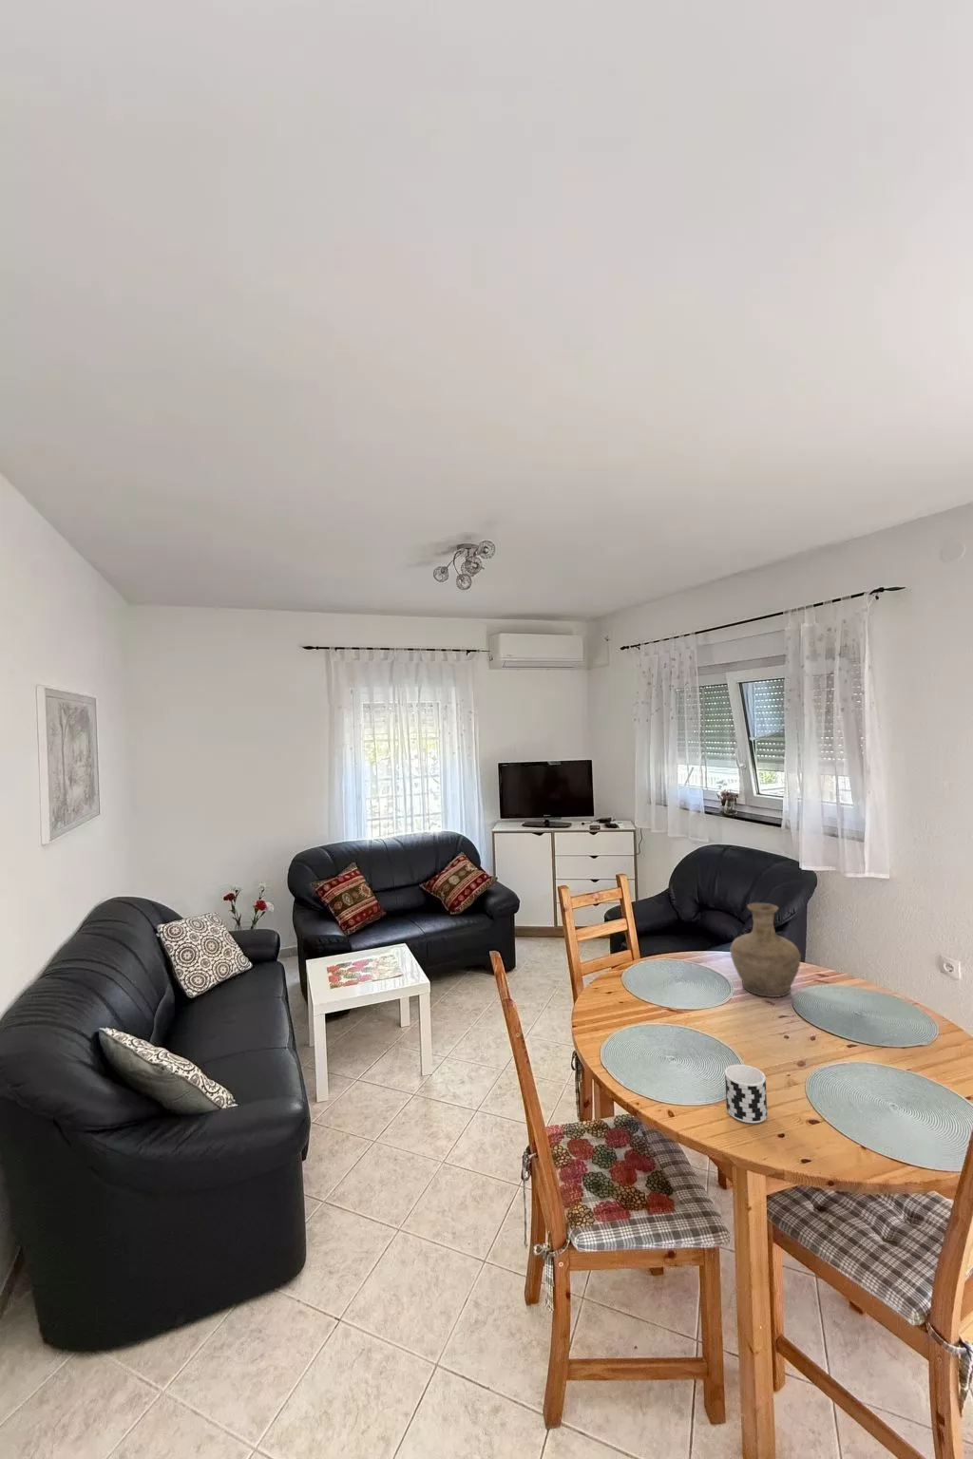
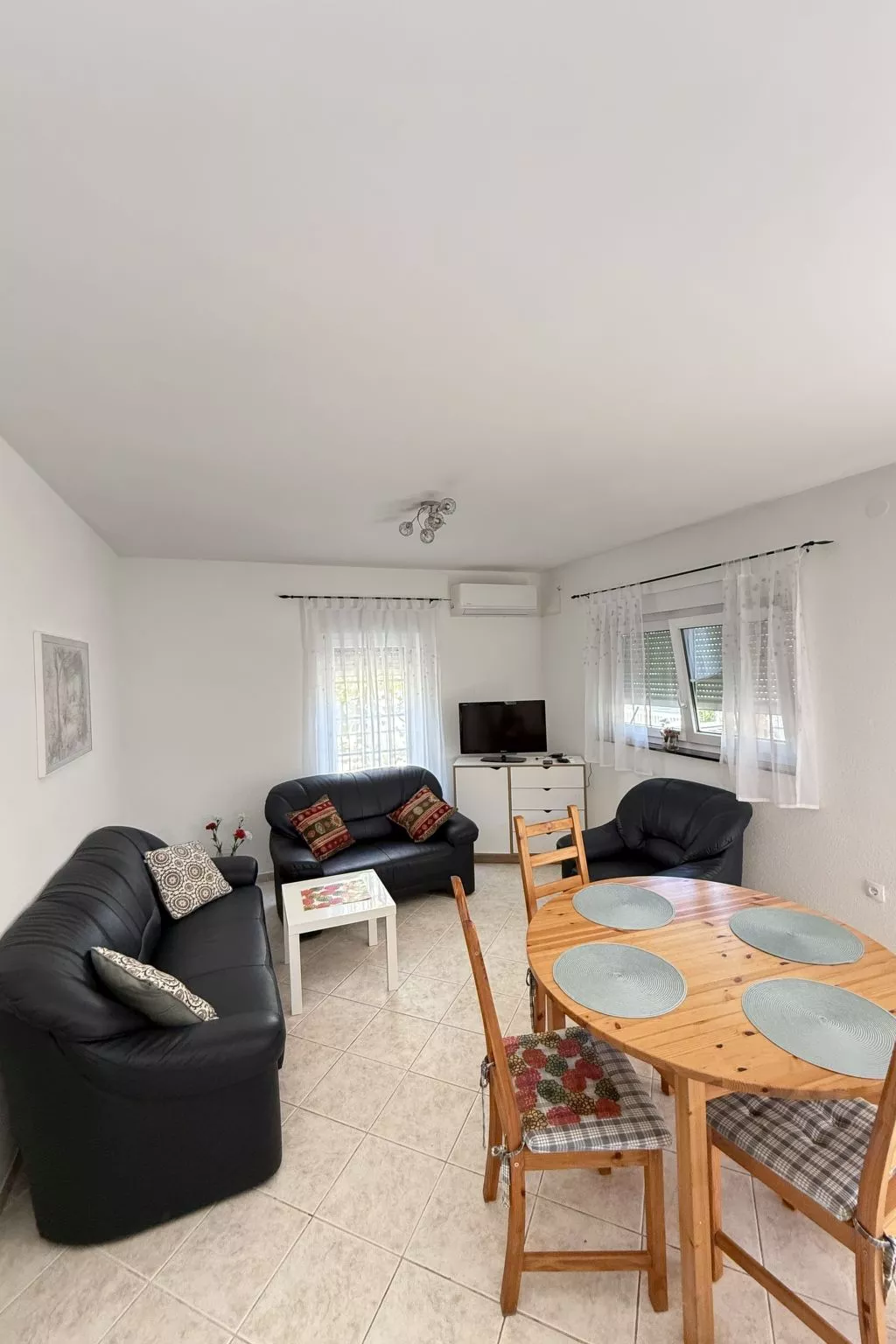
- vase (764, 947)
- cup (743, 1089)
